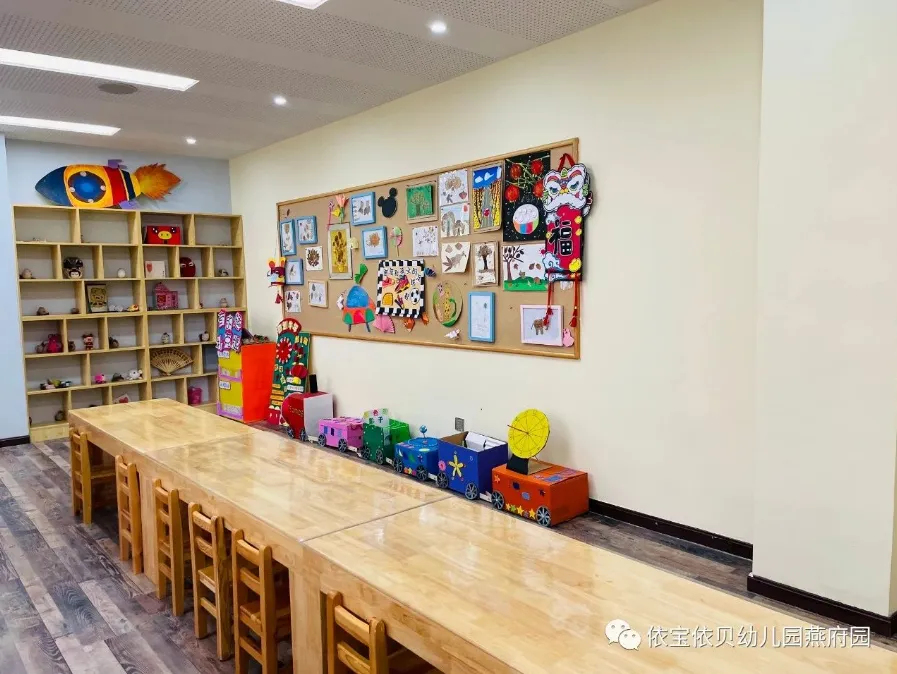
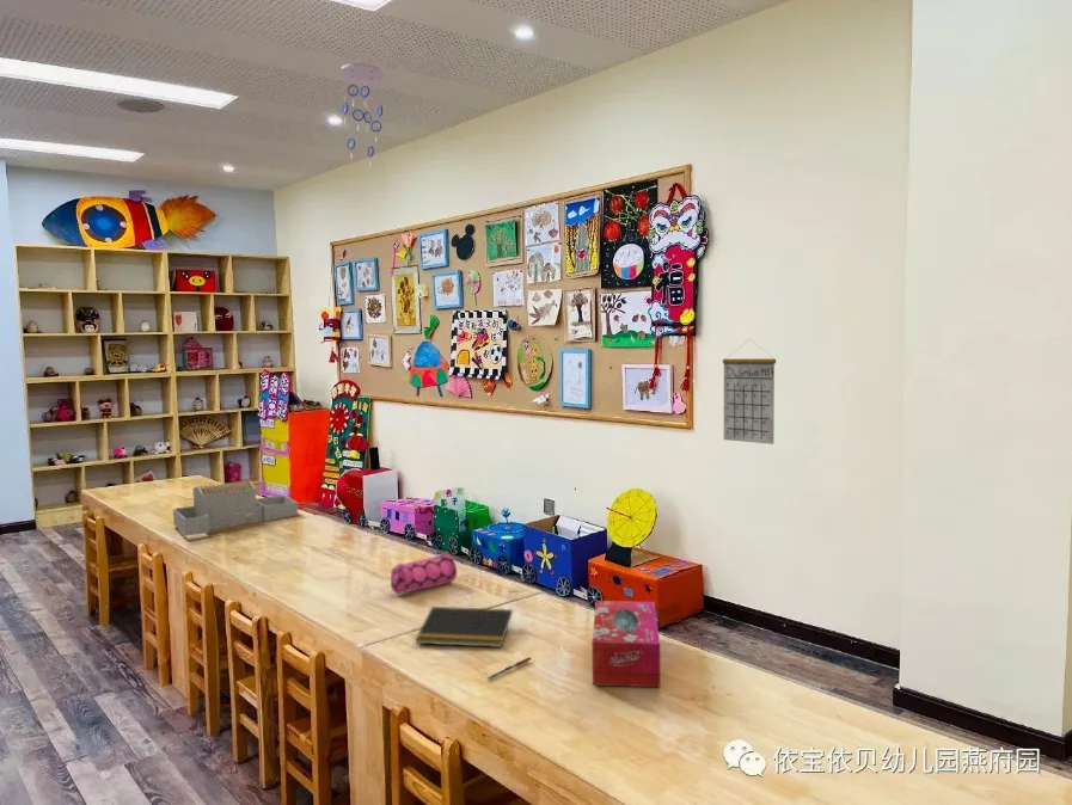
+ architectural model (237, 502)
+ ceiling mobile (362, 117)
+ calendar (748, 391)
+ pencil case (423, 572)
+ notepad (465, 626)
+ pen (509, 666)
+ tissue box (625, 640)
